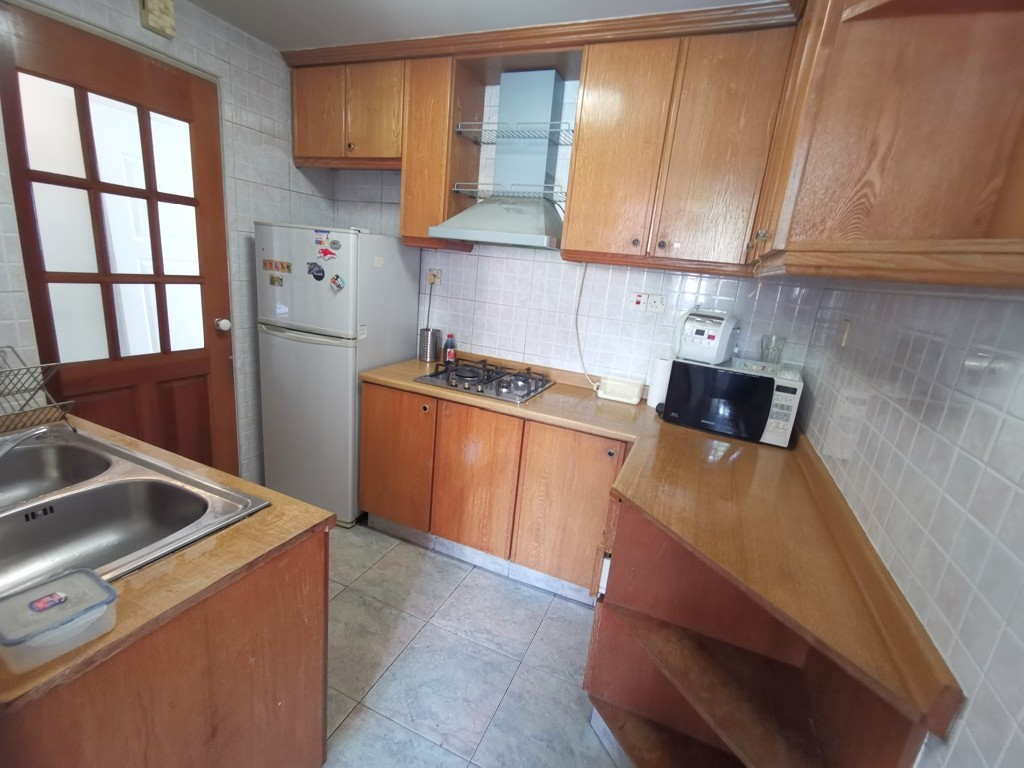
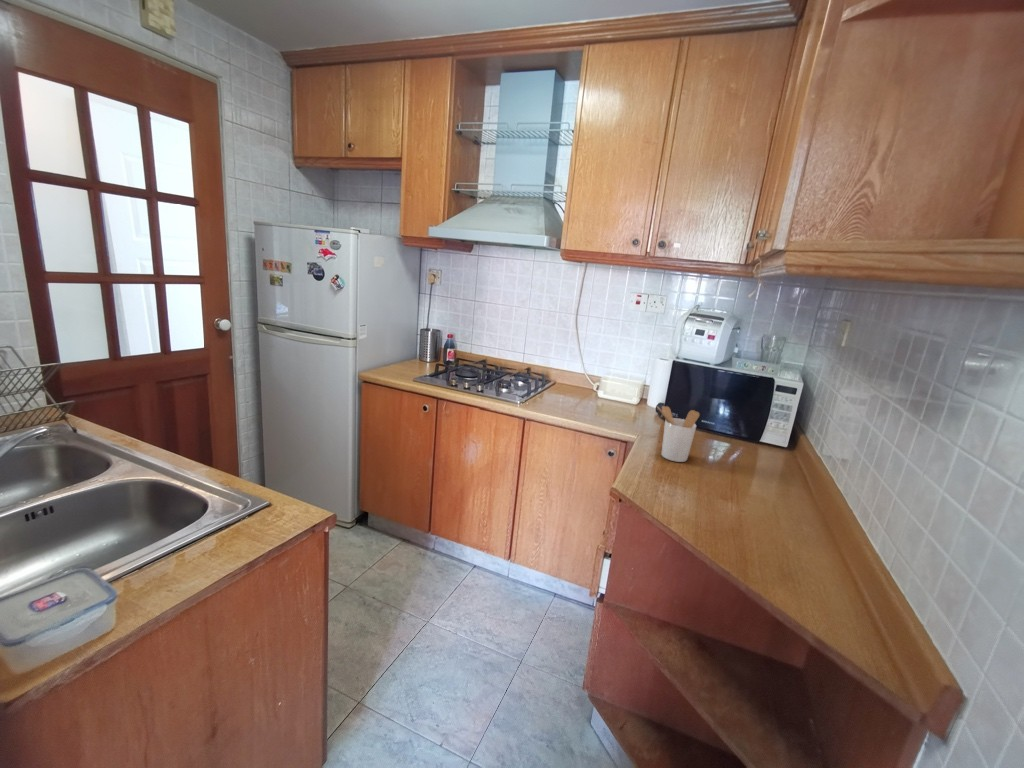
+ utensil holder (672, 431)
